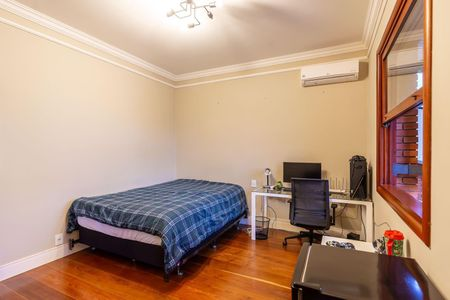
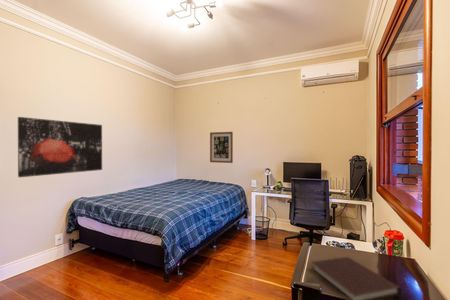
+ wall art (221, 147)
+ wall art (66, 147)
+ notebook (351, 276)
